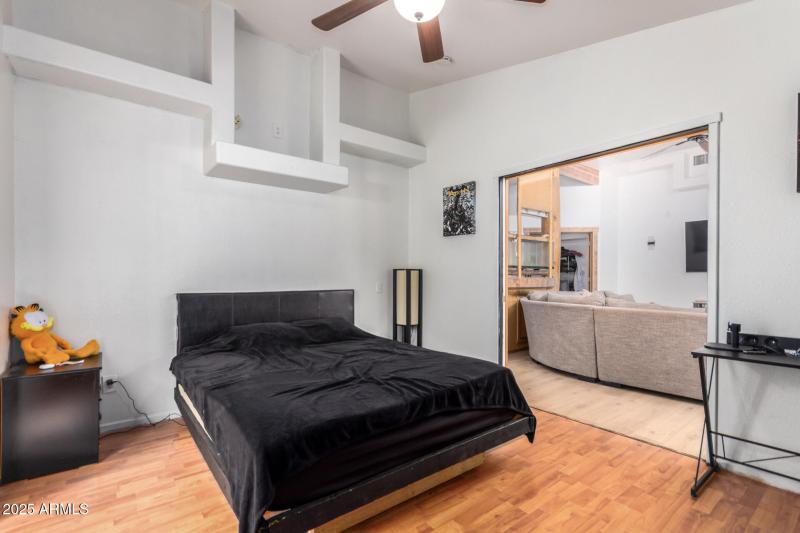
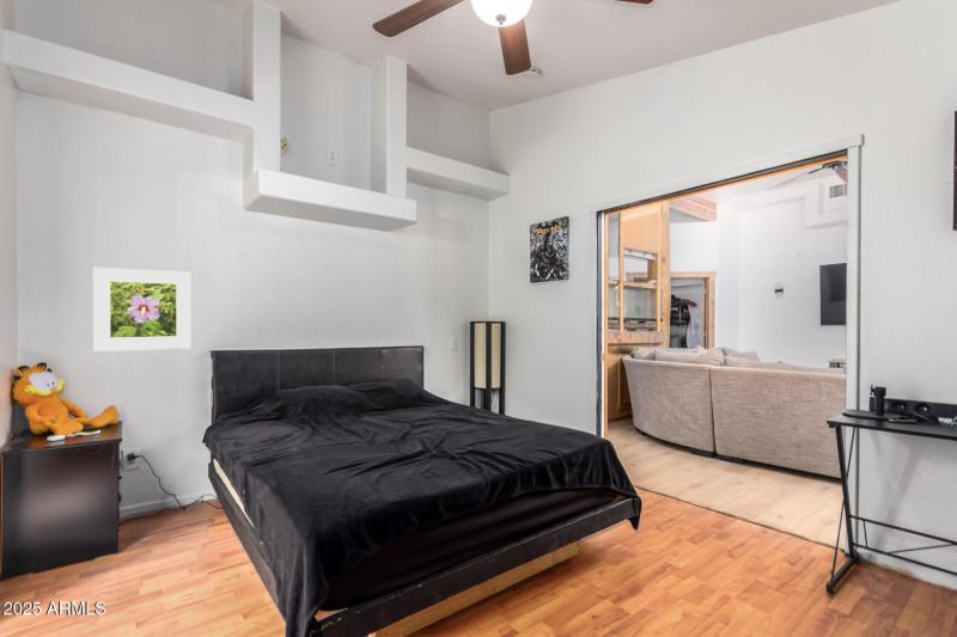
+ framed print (144, 310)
